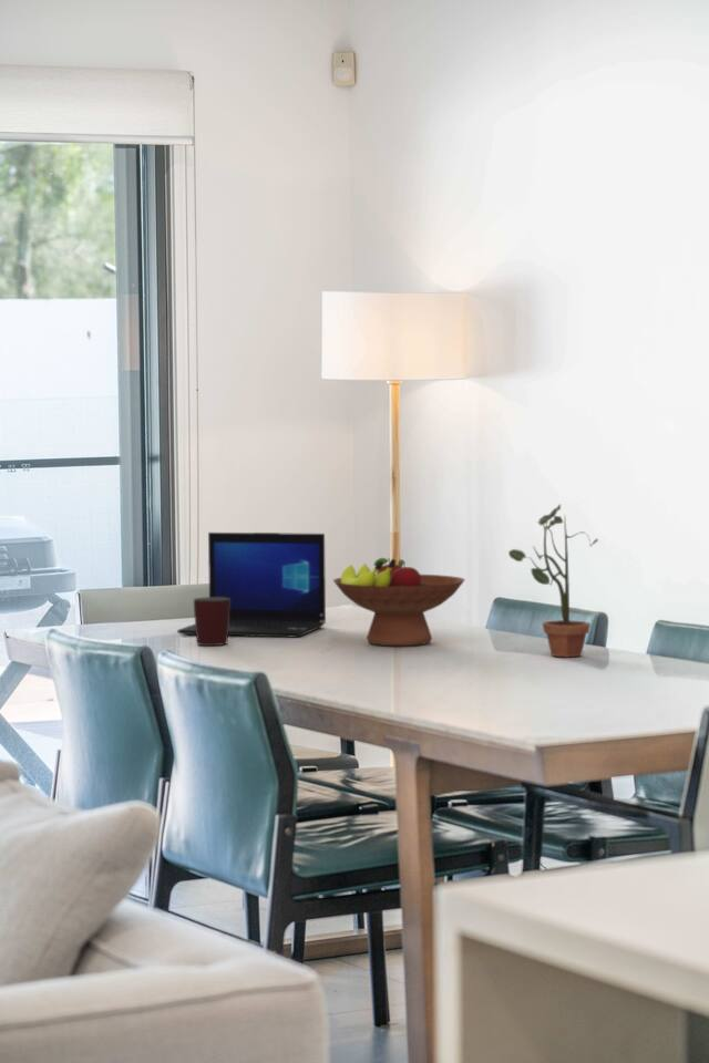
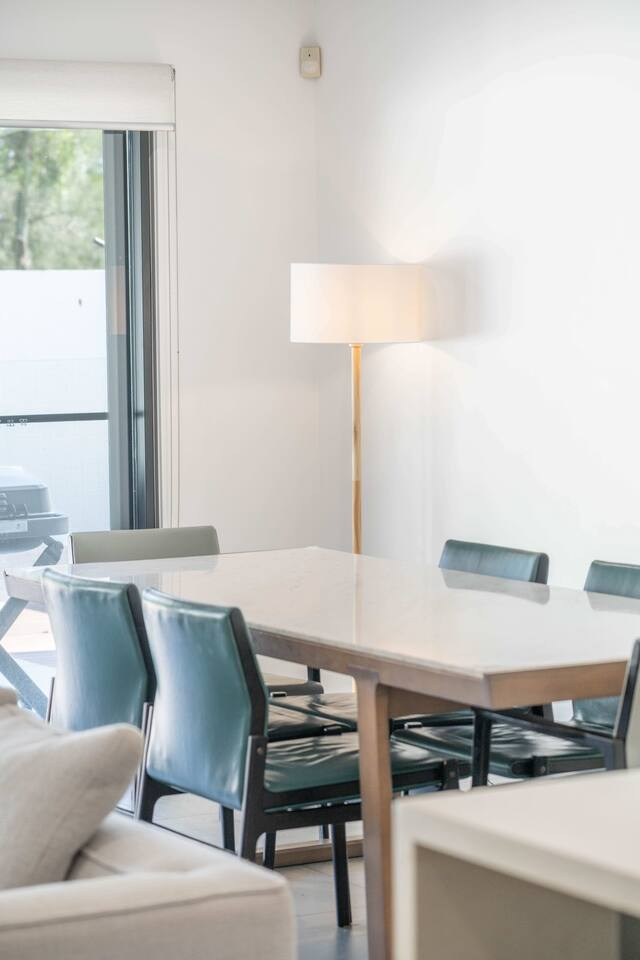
- laptop (253, 582)
- mug (210, 620)
- potted plant (563, 577)
- fruit bowl (399, 598)
